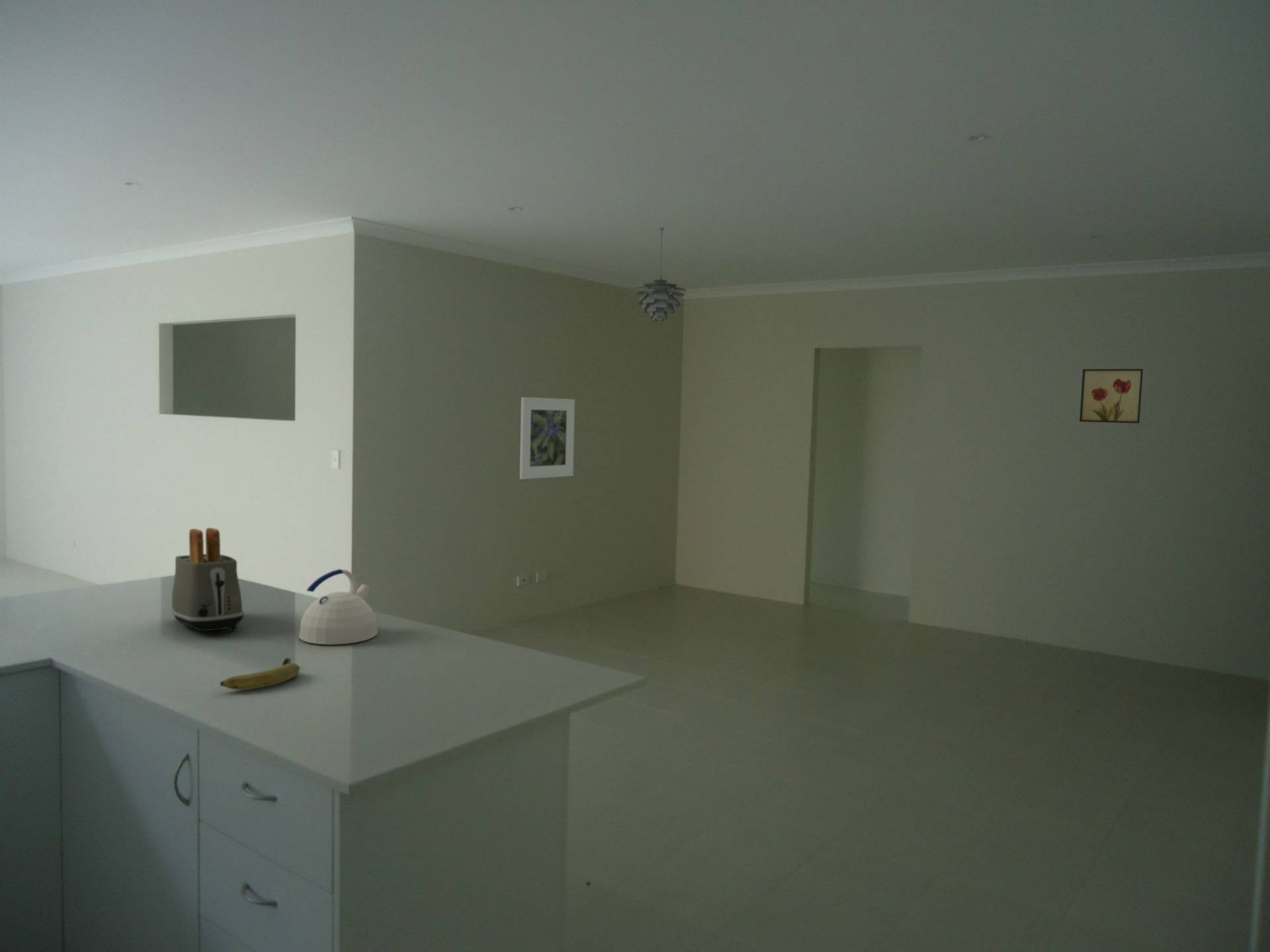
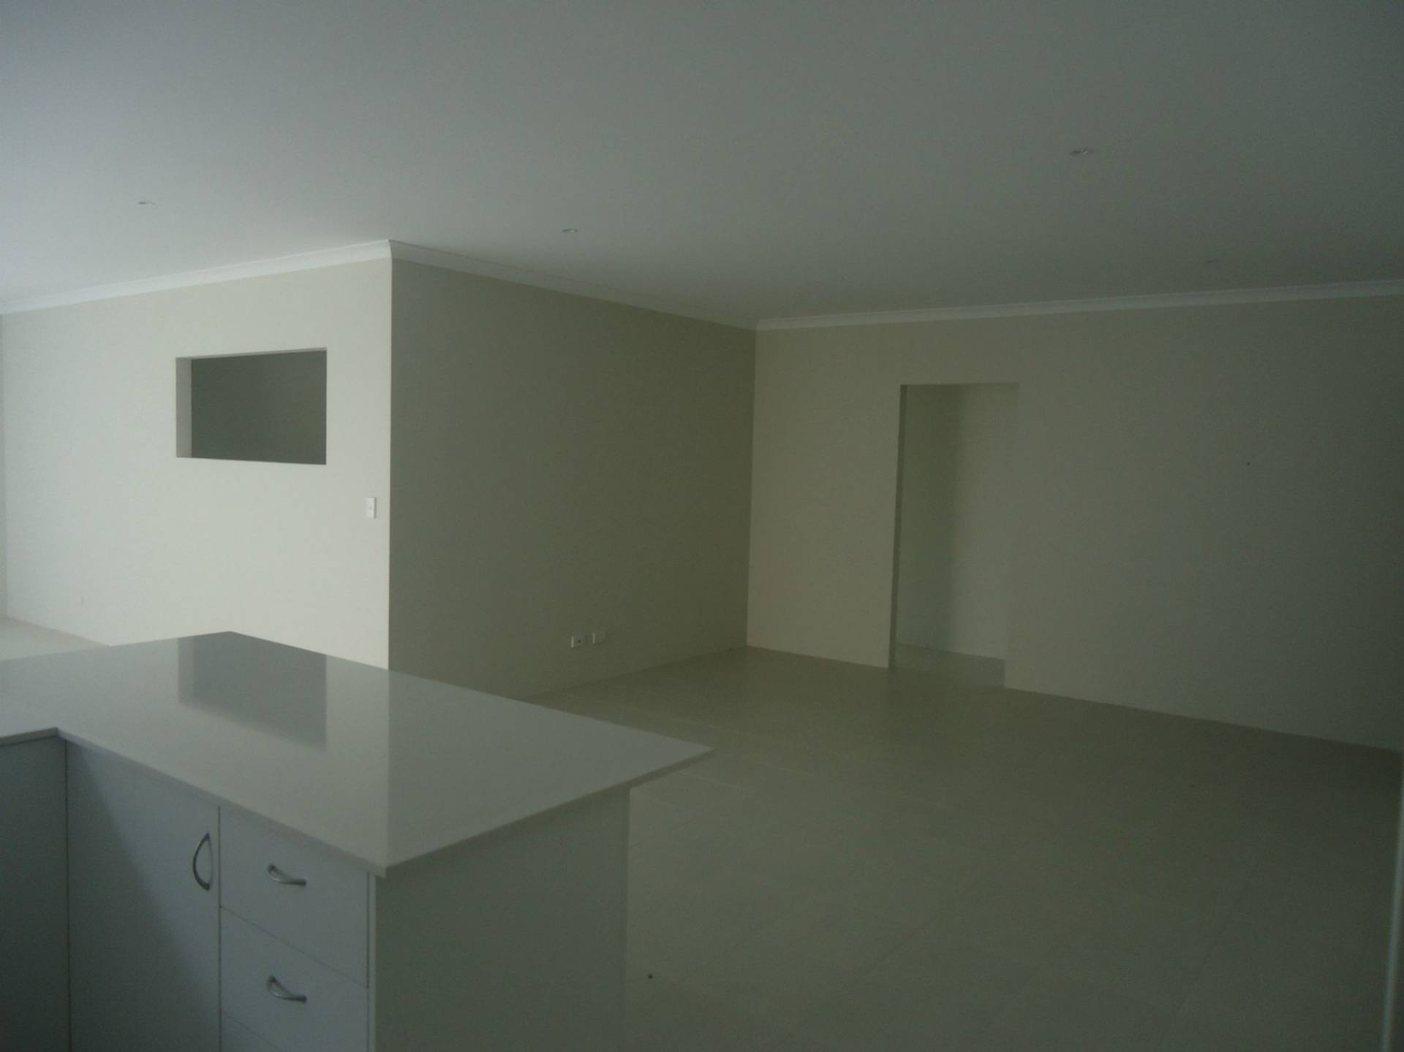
- toaster (206, 576)
- fruit (261, 672)
- wall art (1111, 395)
- pendant light (661, 274)
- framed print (548, 438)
- kettle (339, 602)
